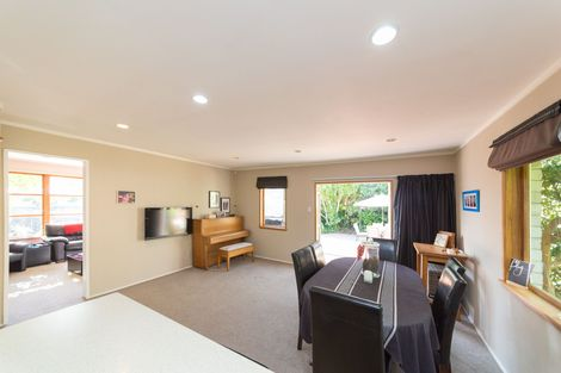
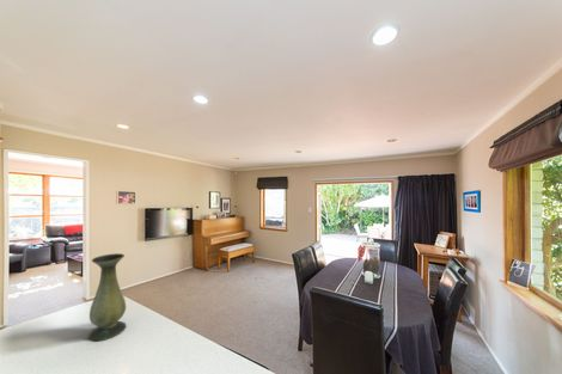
+ vase (108, 294)
